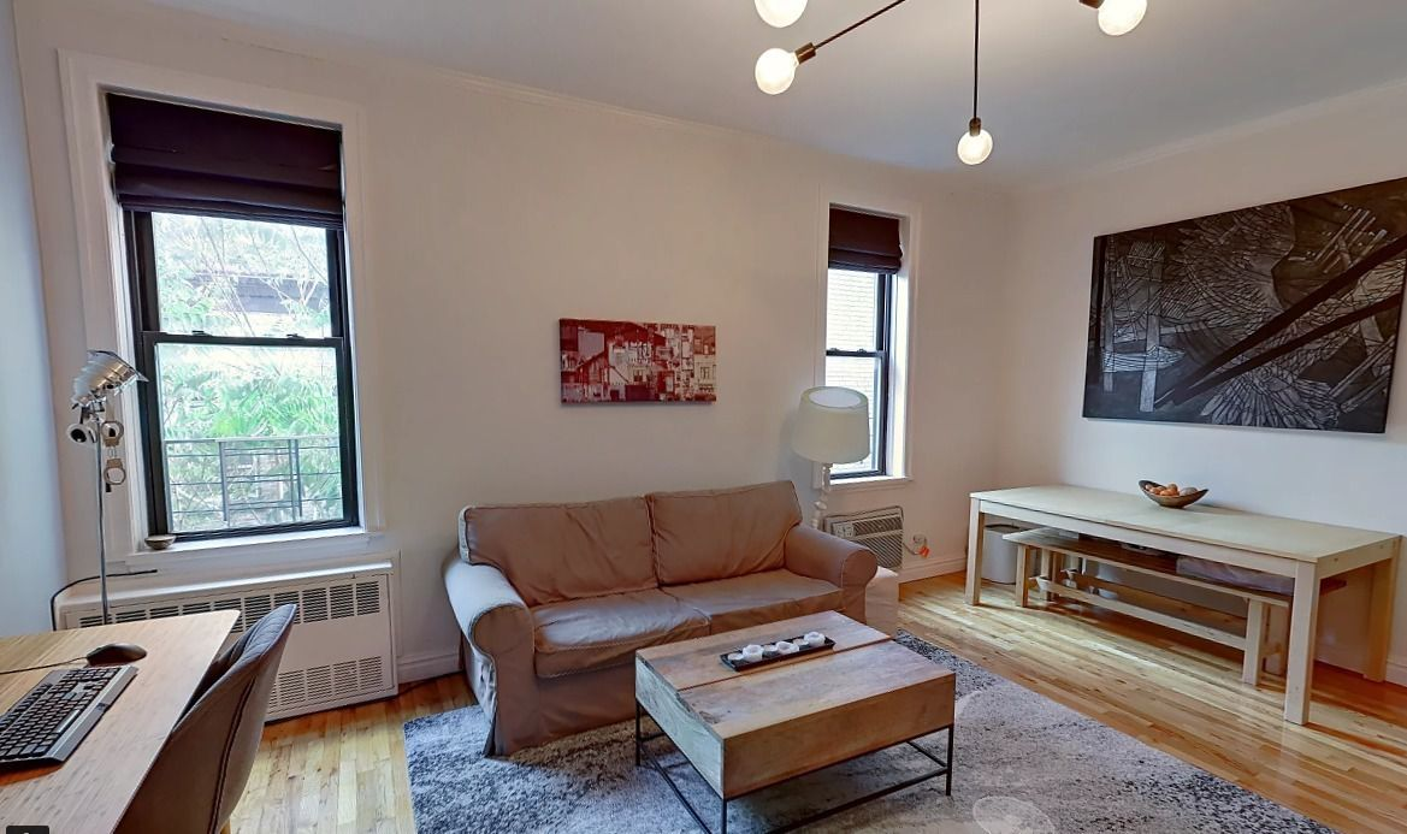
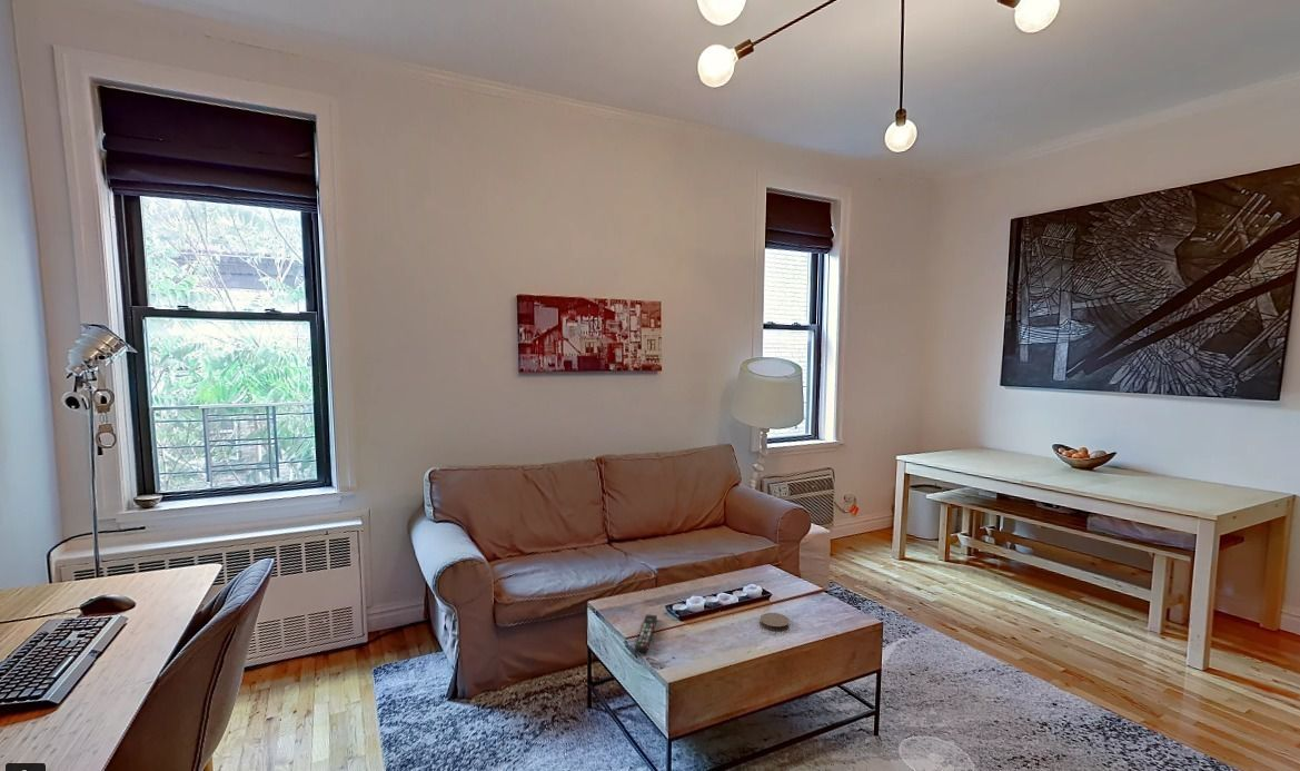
+ remote control (646, 632)
+ coaster (774, 621)
